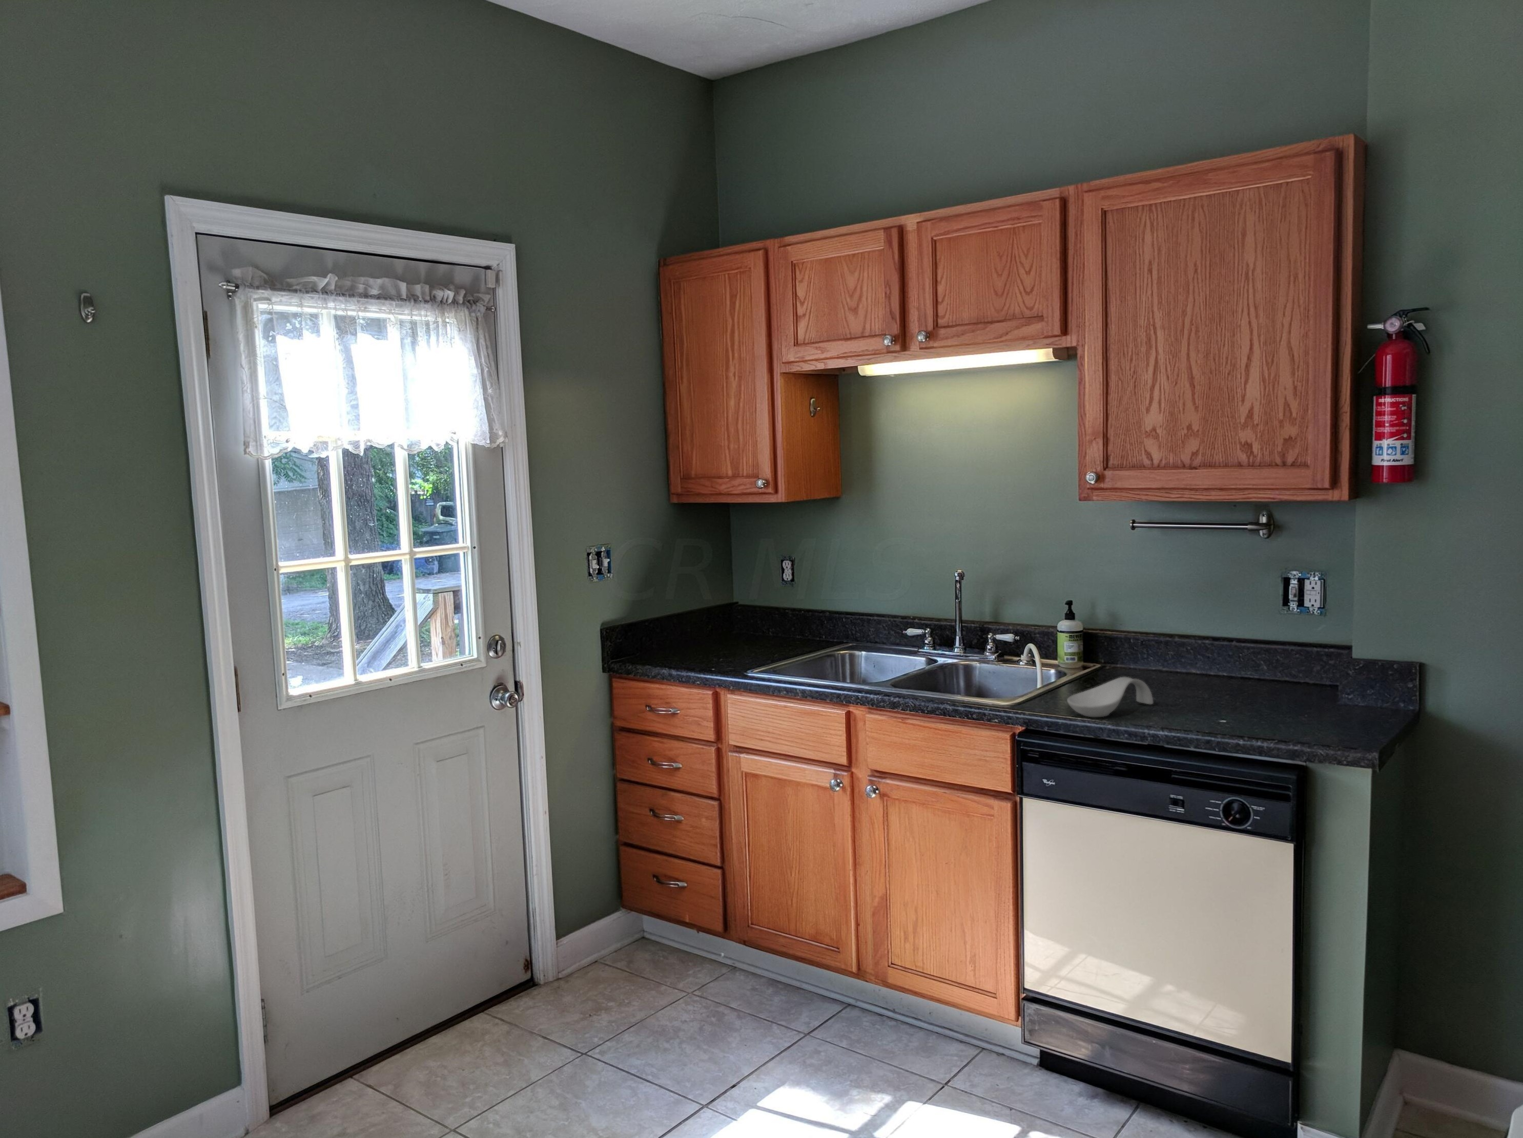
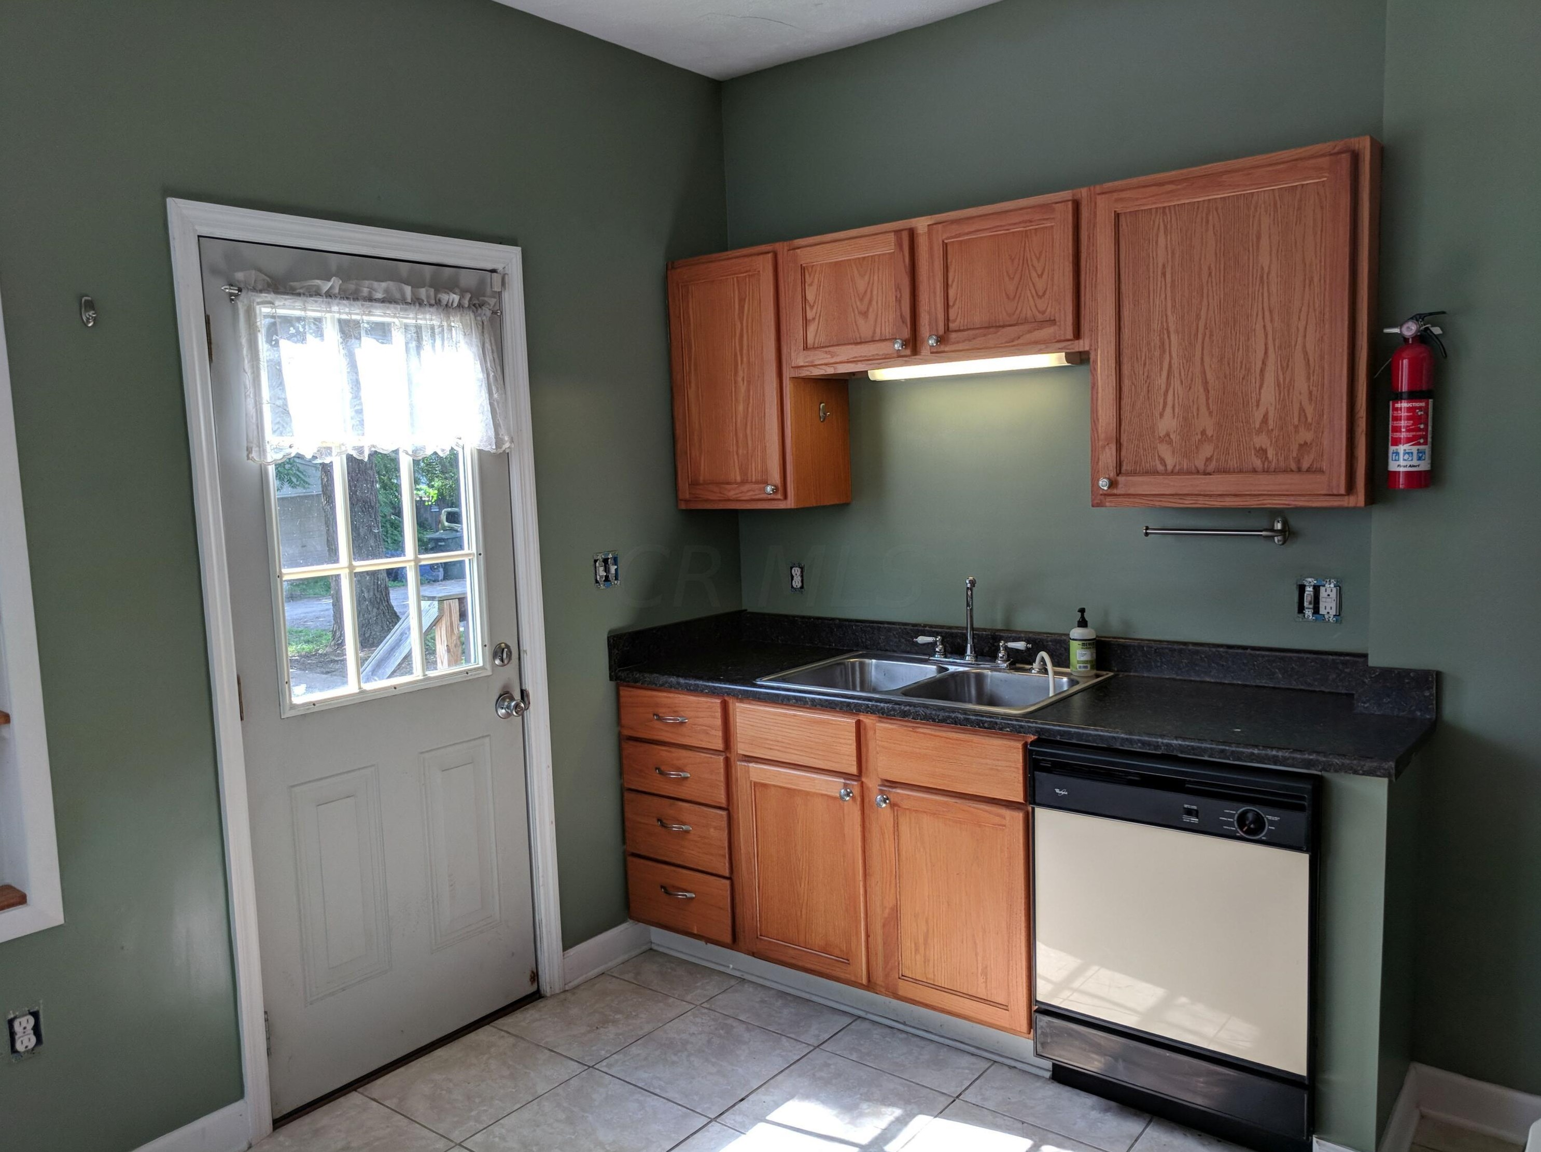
- spoon rest (1111, 696)
